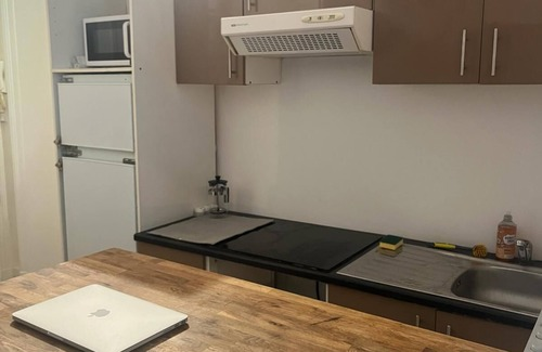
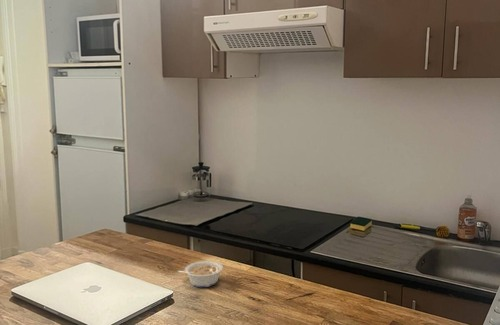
+ legume (203, 274)
